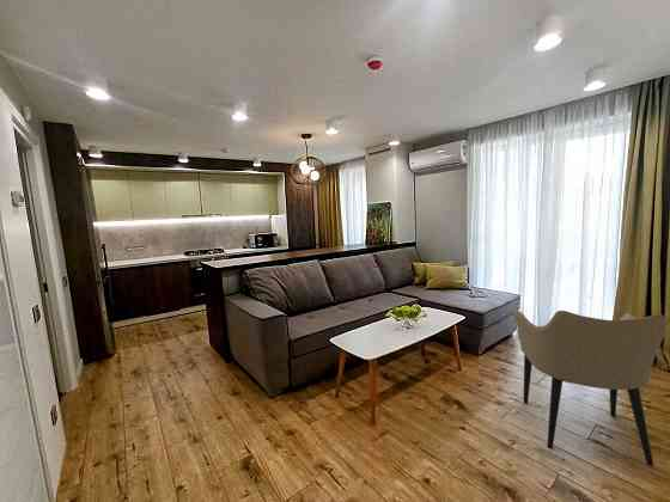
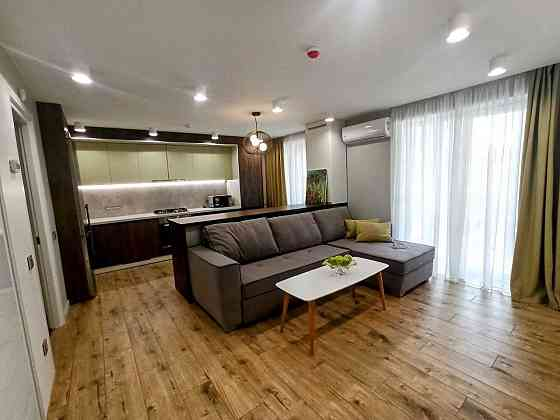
- armchair (585, 368)
